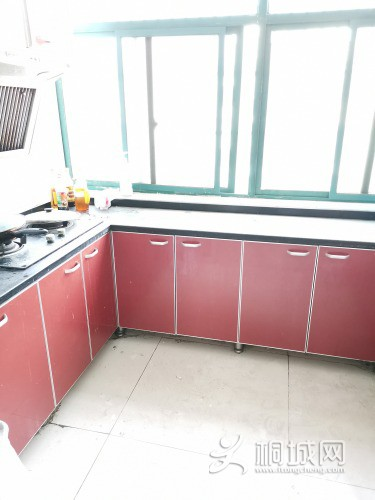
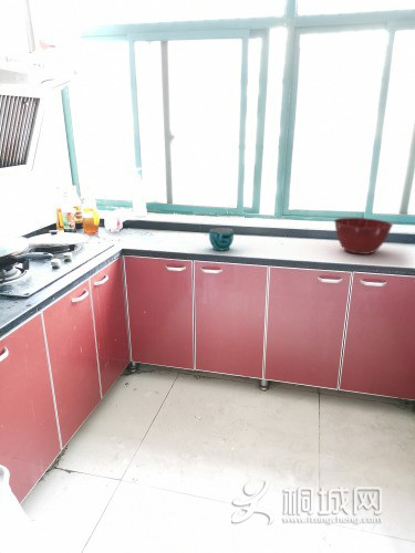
+ cup (221, 239)
+ mixing bowl (361, 237)
